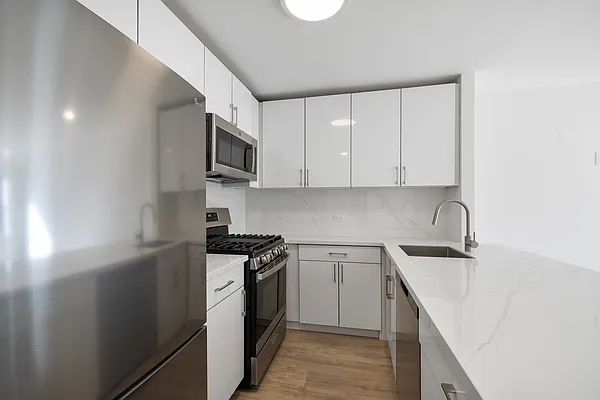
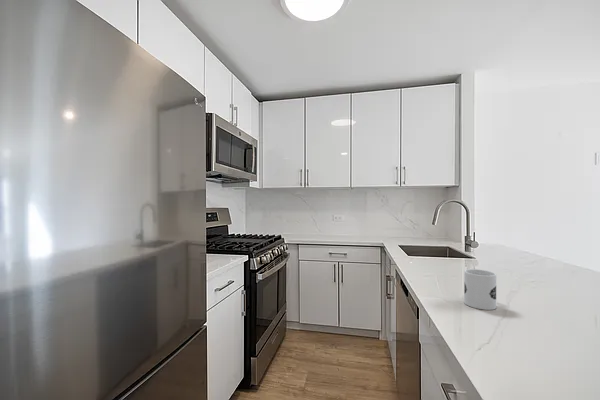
+ mug (481, 287)
